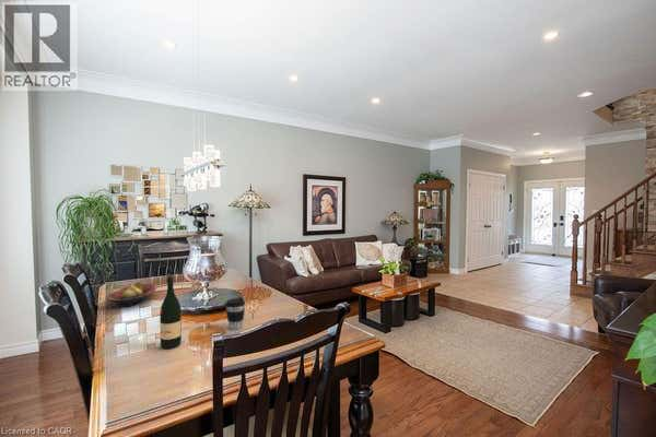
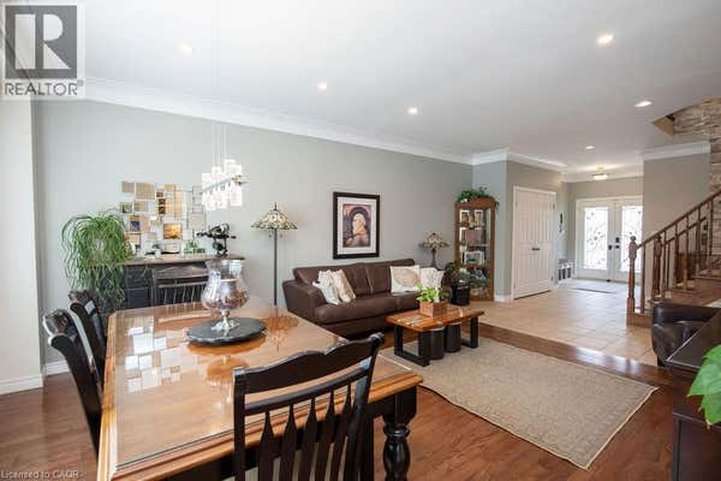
- fruit bowl (133, 292)
- coffee cup (235, 314)
- wine bottle (171, 309)
